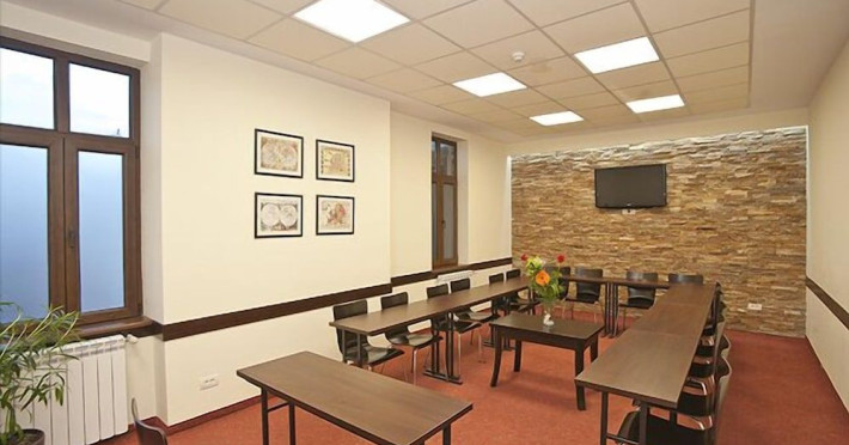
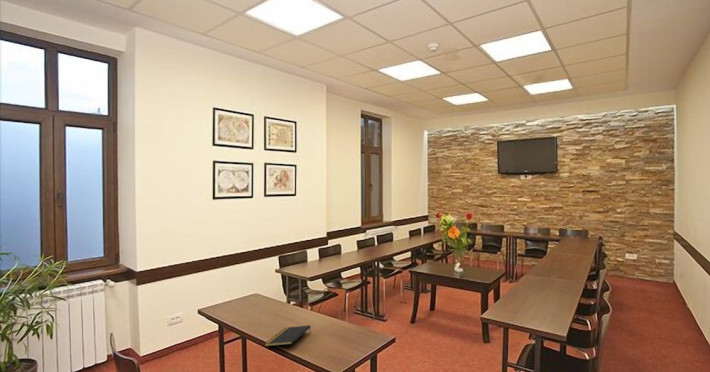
+ notepad (288, 335)
